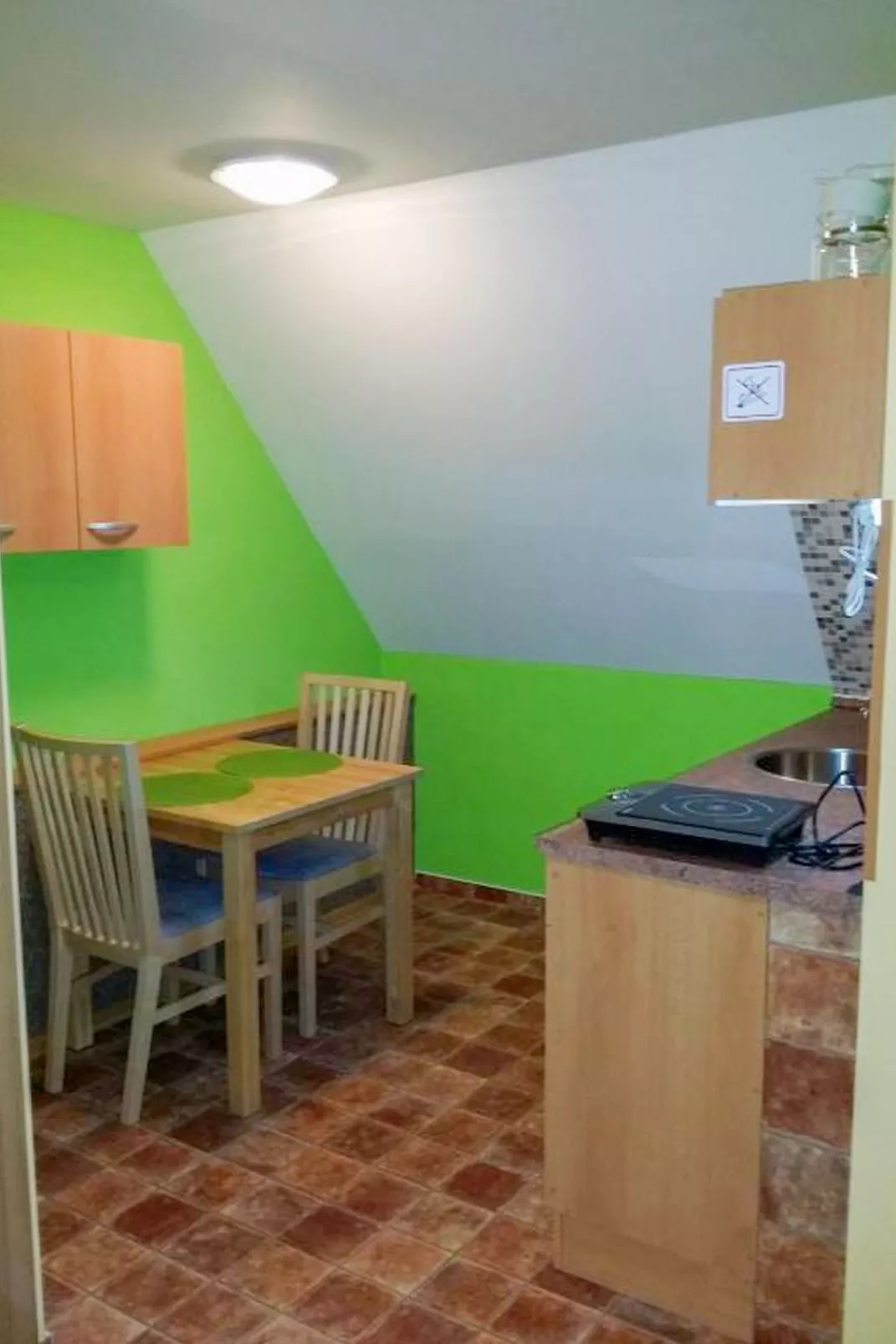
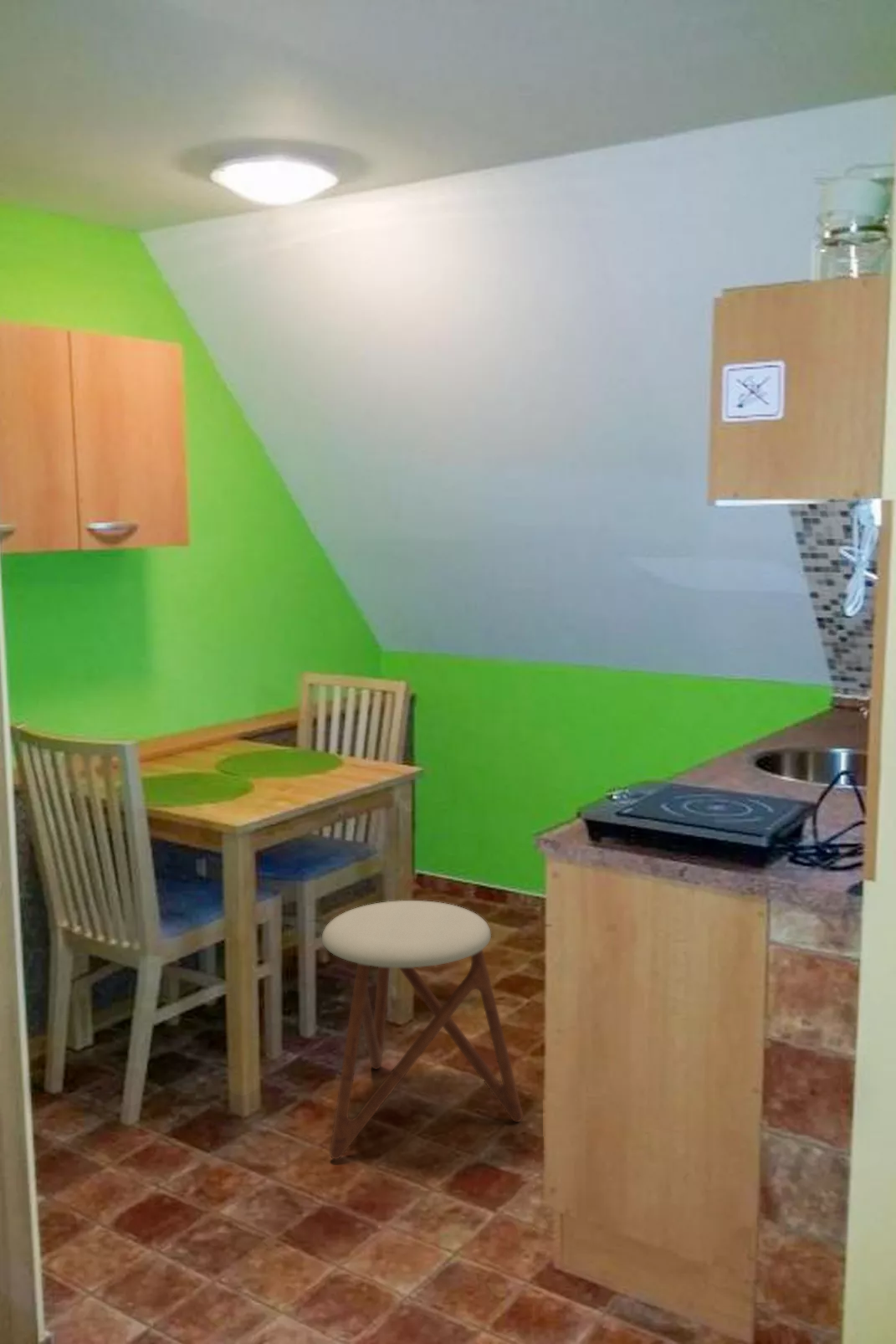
+ stool (429, 1023)
